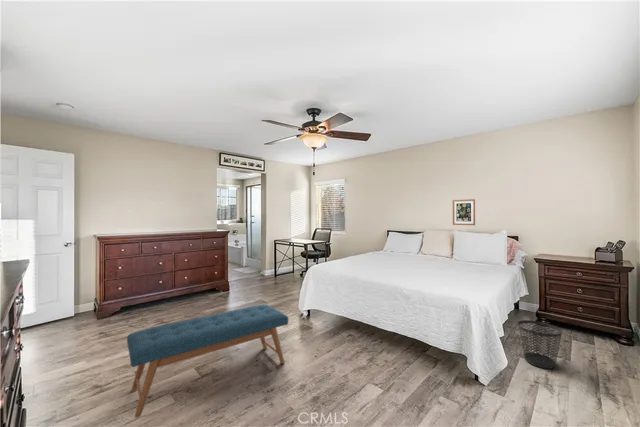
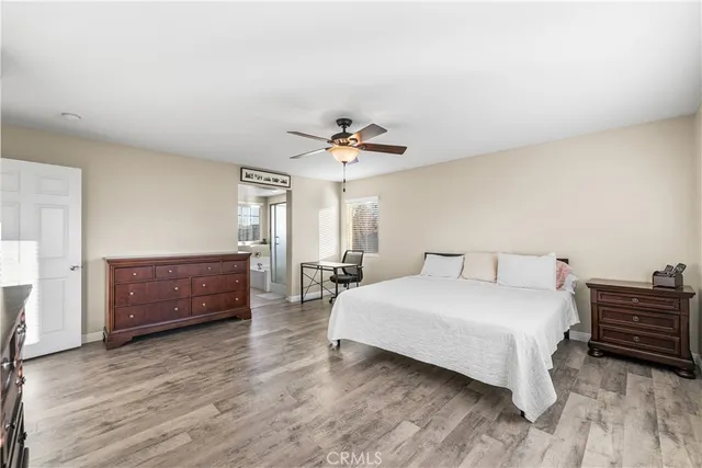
- wastebasket (538, 344)
- wall art (463, 212)
- bench (214, 347)
